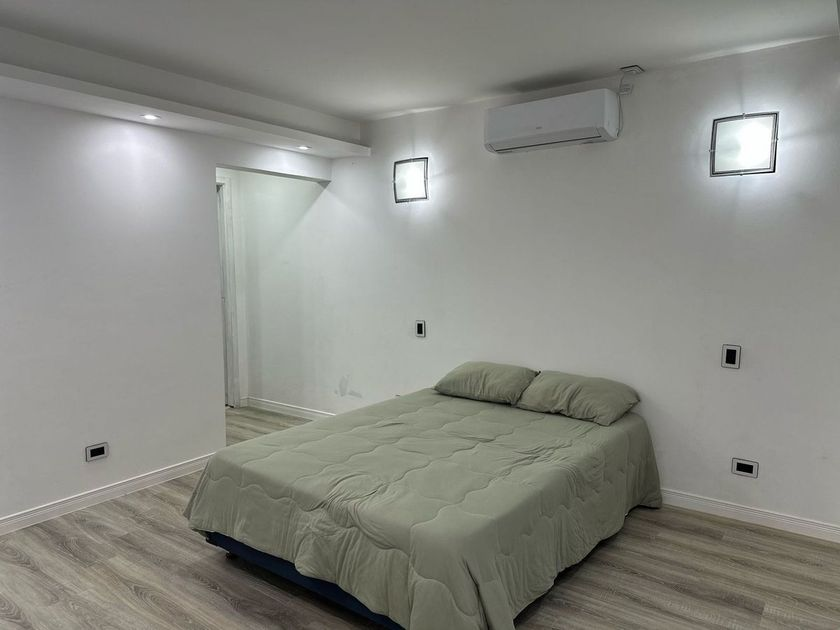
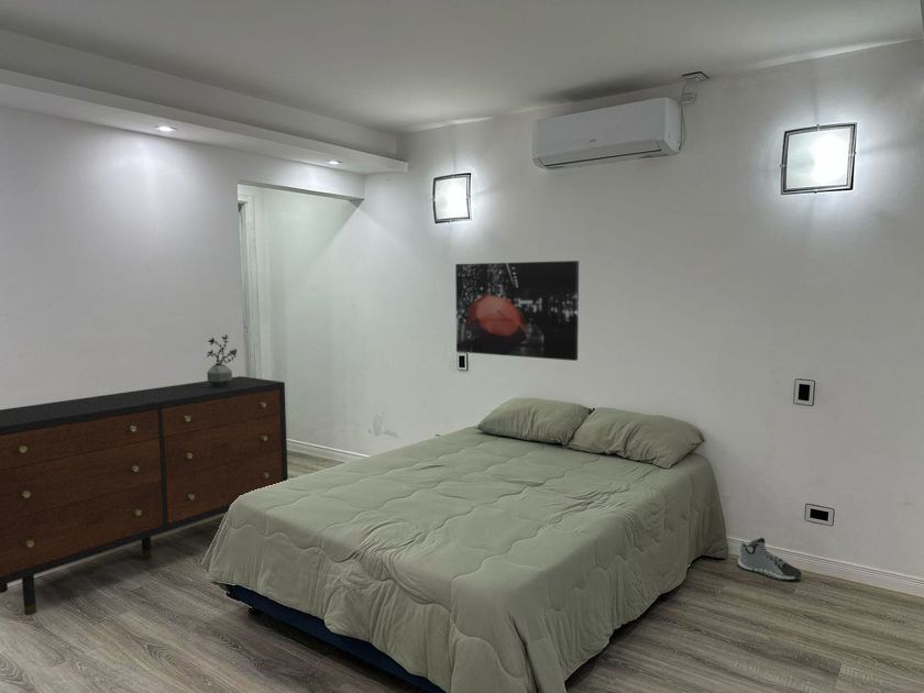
+ wall art (513, 309)
+ potted plant (222, 360)
+ dresser (143, 479)
+ sneaker (769, 557)
